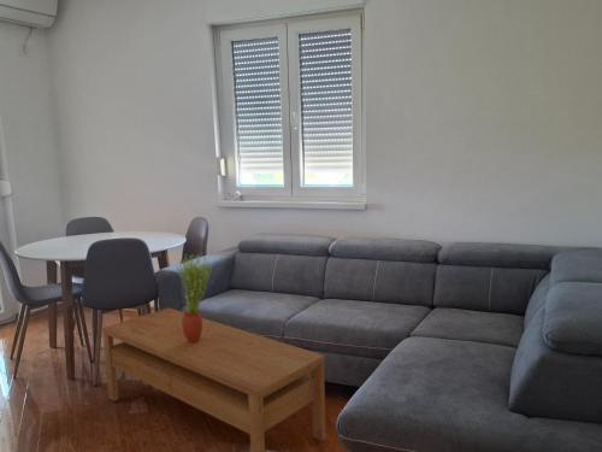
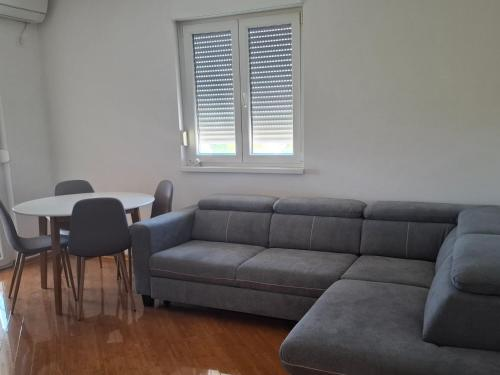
- potted plant (196, 295)
- coffee table (205, 378)
